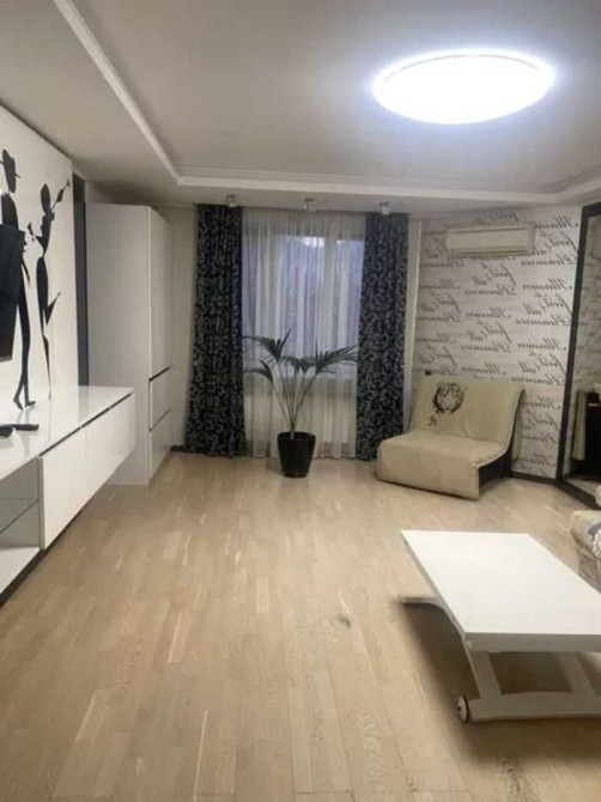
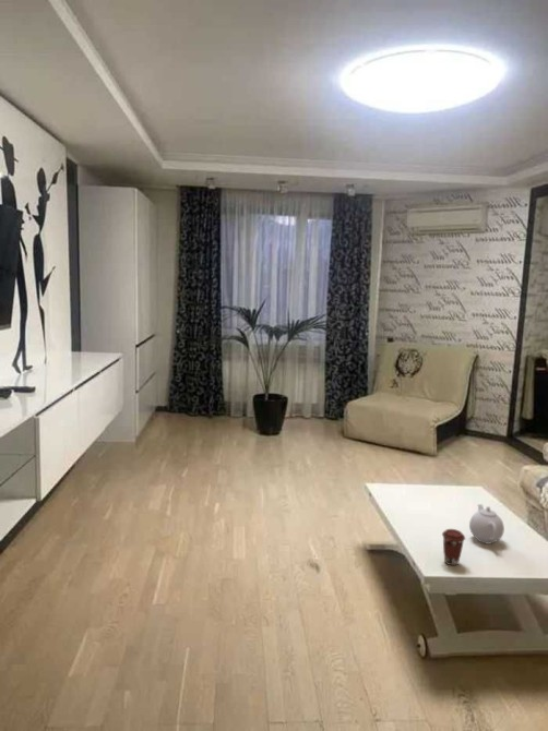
+ teapot (486, 523)
+ coffee cup (452, 547)
